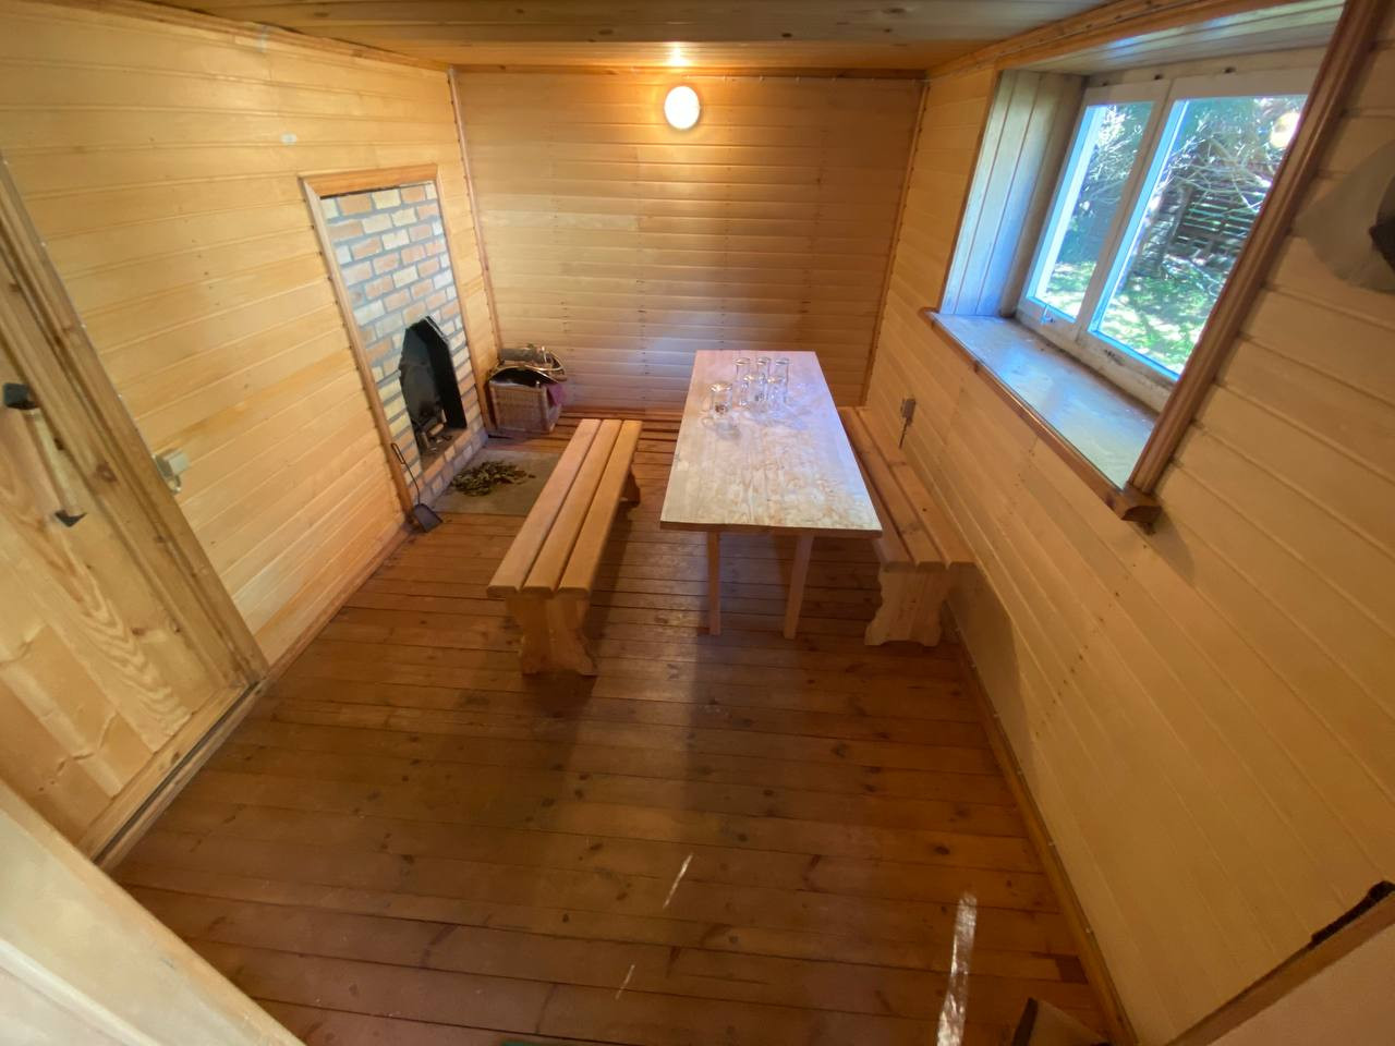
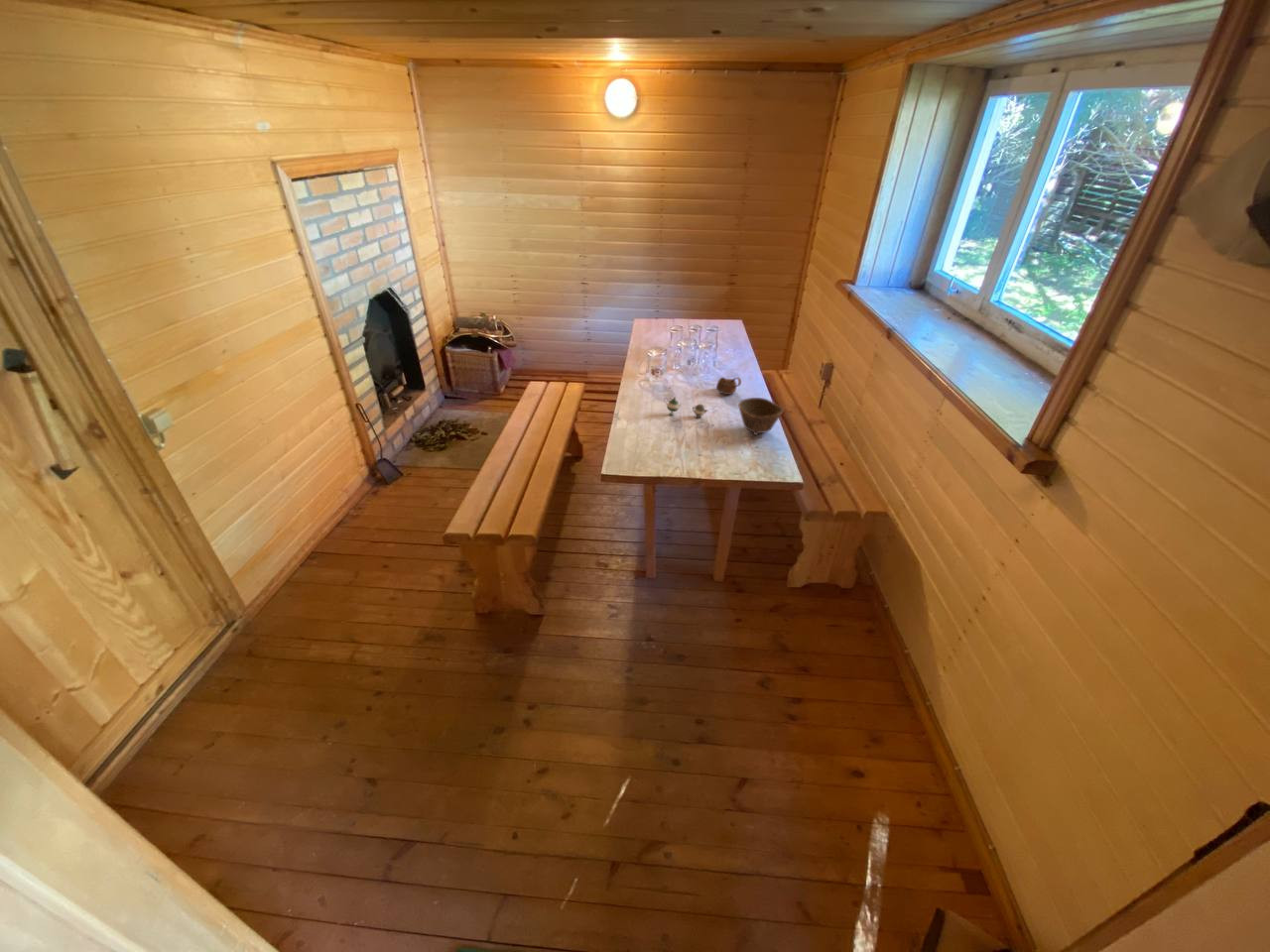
+ teapot (680, 406)
+ bowl (758, 418)
+ cup (727, 384)
